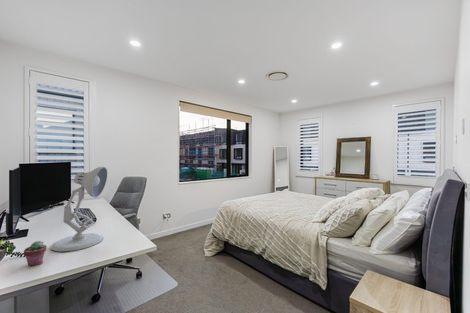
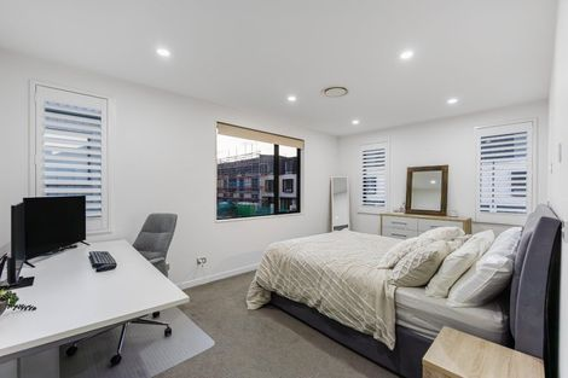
- potted succulent (35, 252)
- desk lamp (80, 203)
